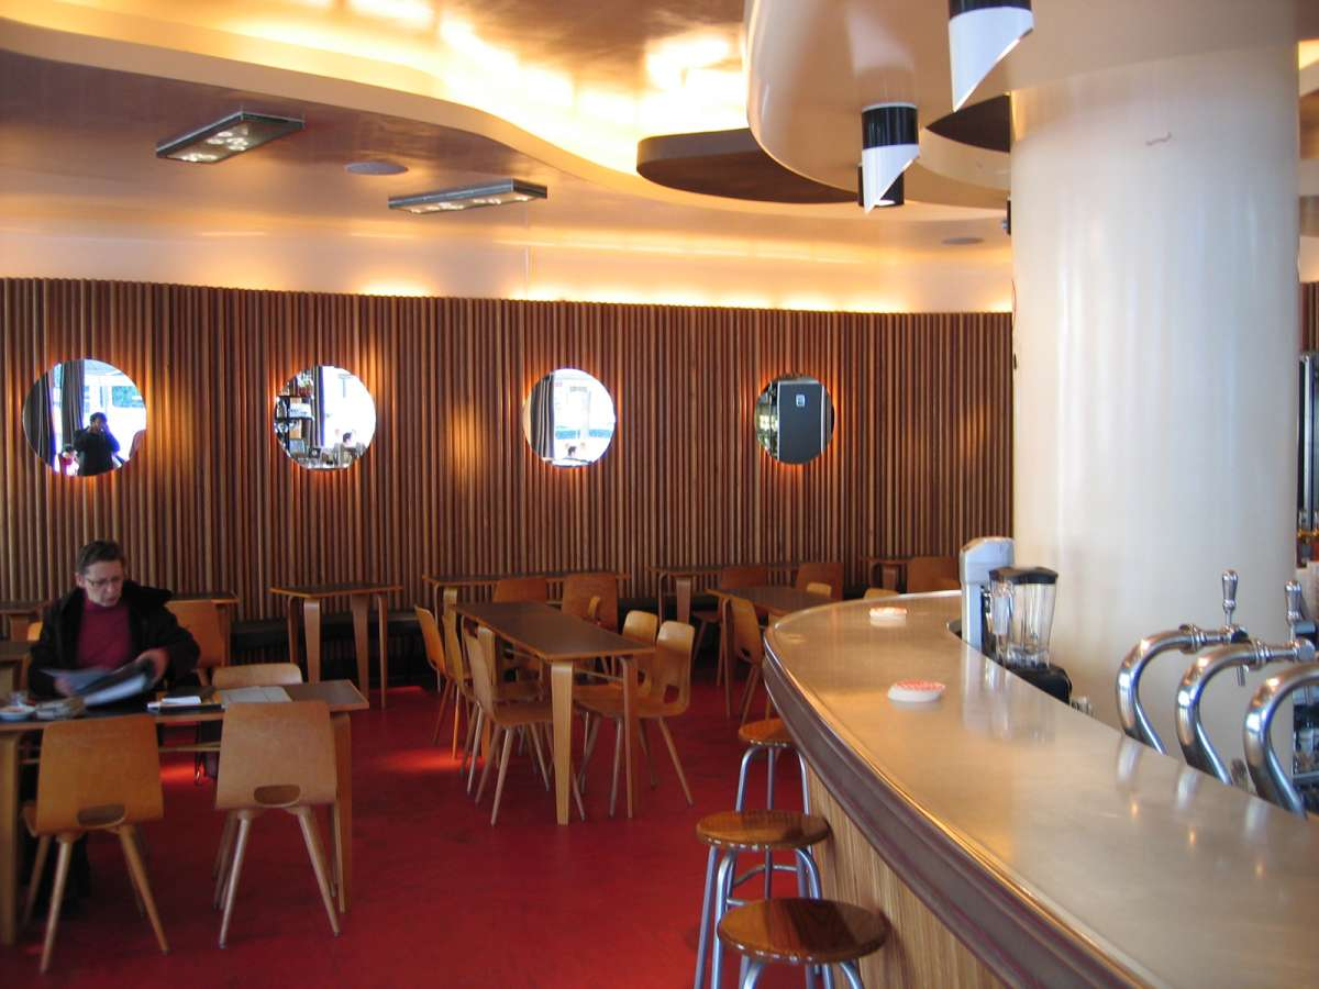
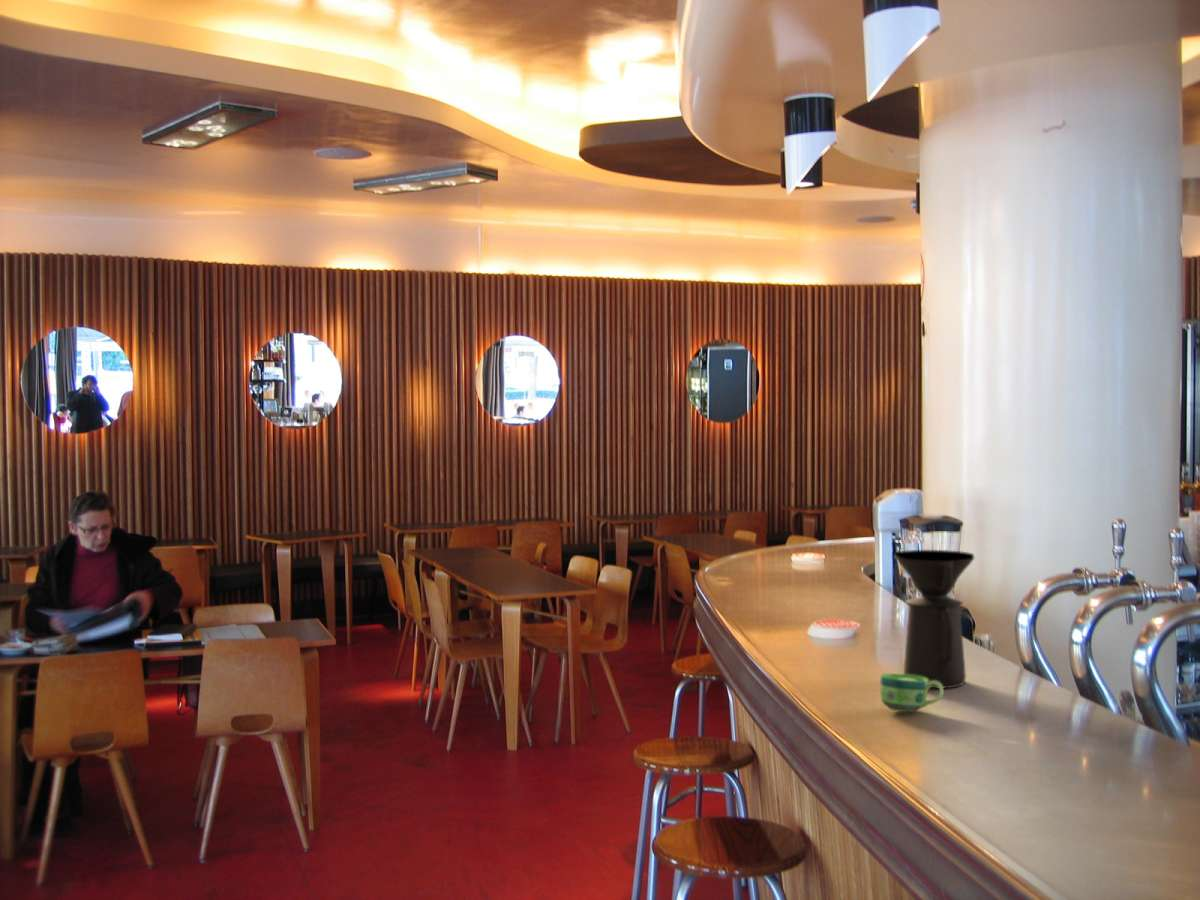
+ coffee maker (934, 618)
+ cup (911, 692)
